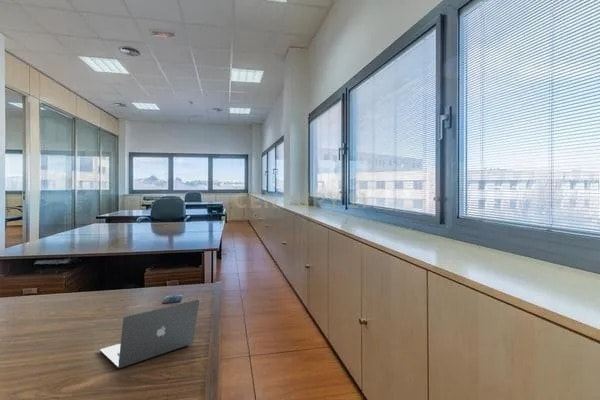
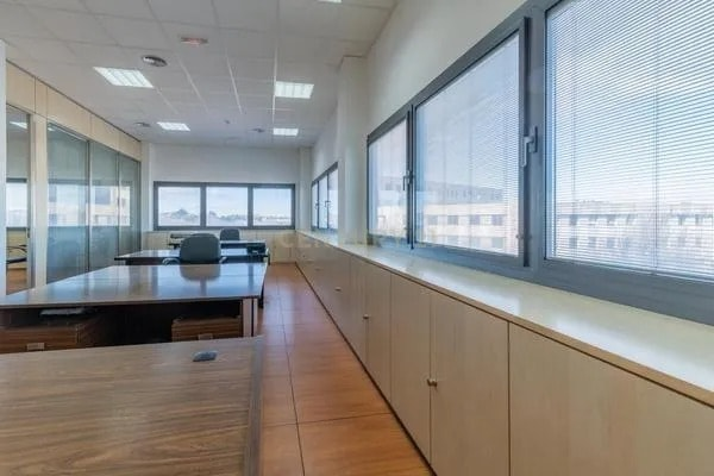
- laptop (121, 335)
